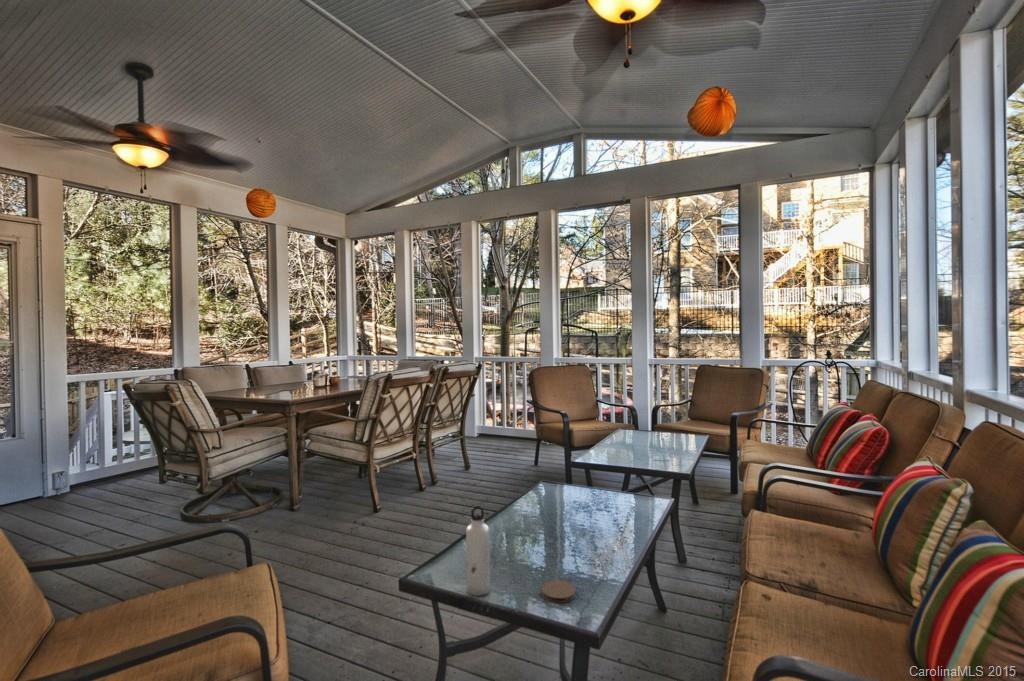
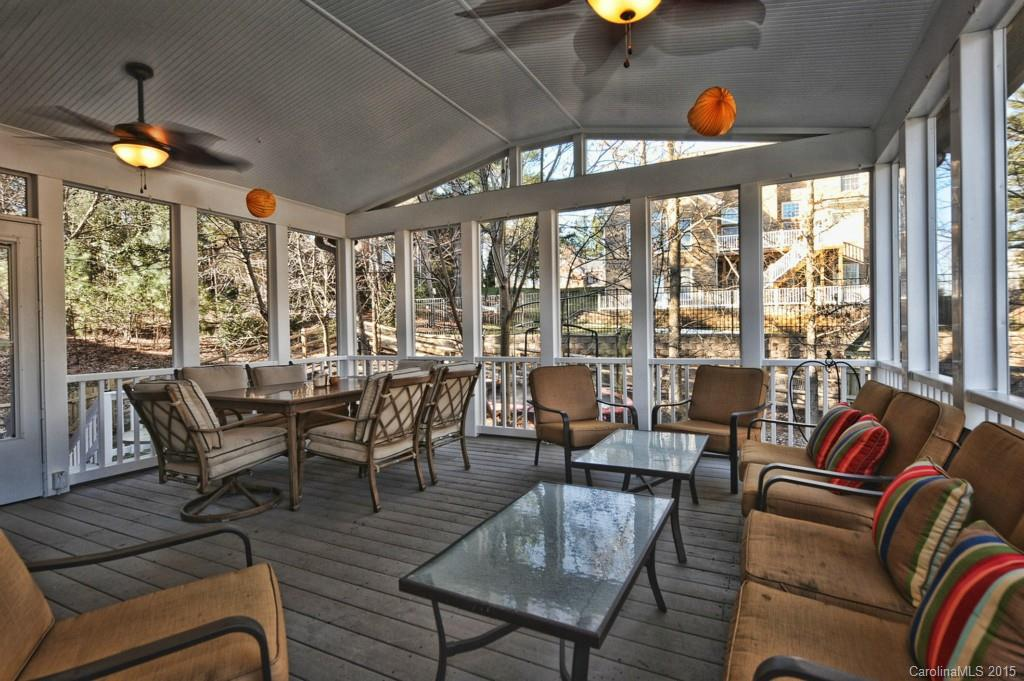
- coaster (558, 591)
- water bottle (477, 548)
